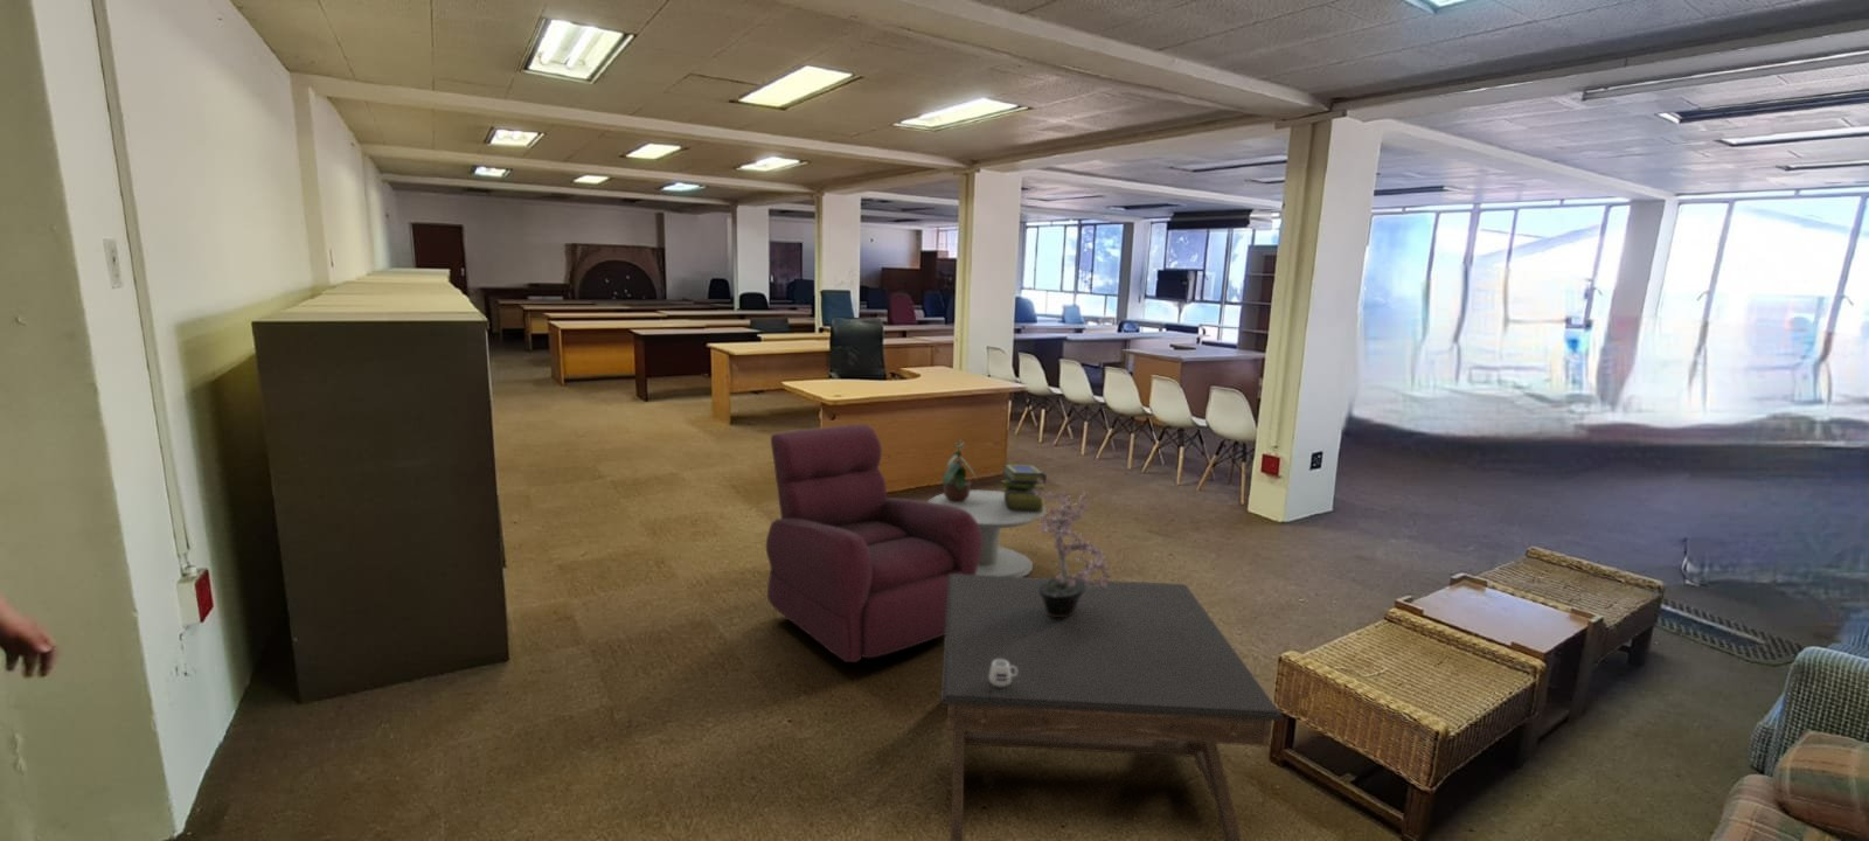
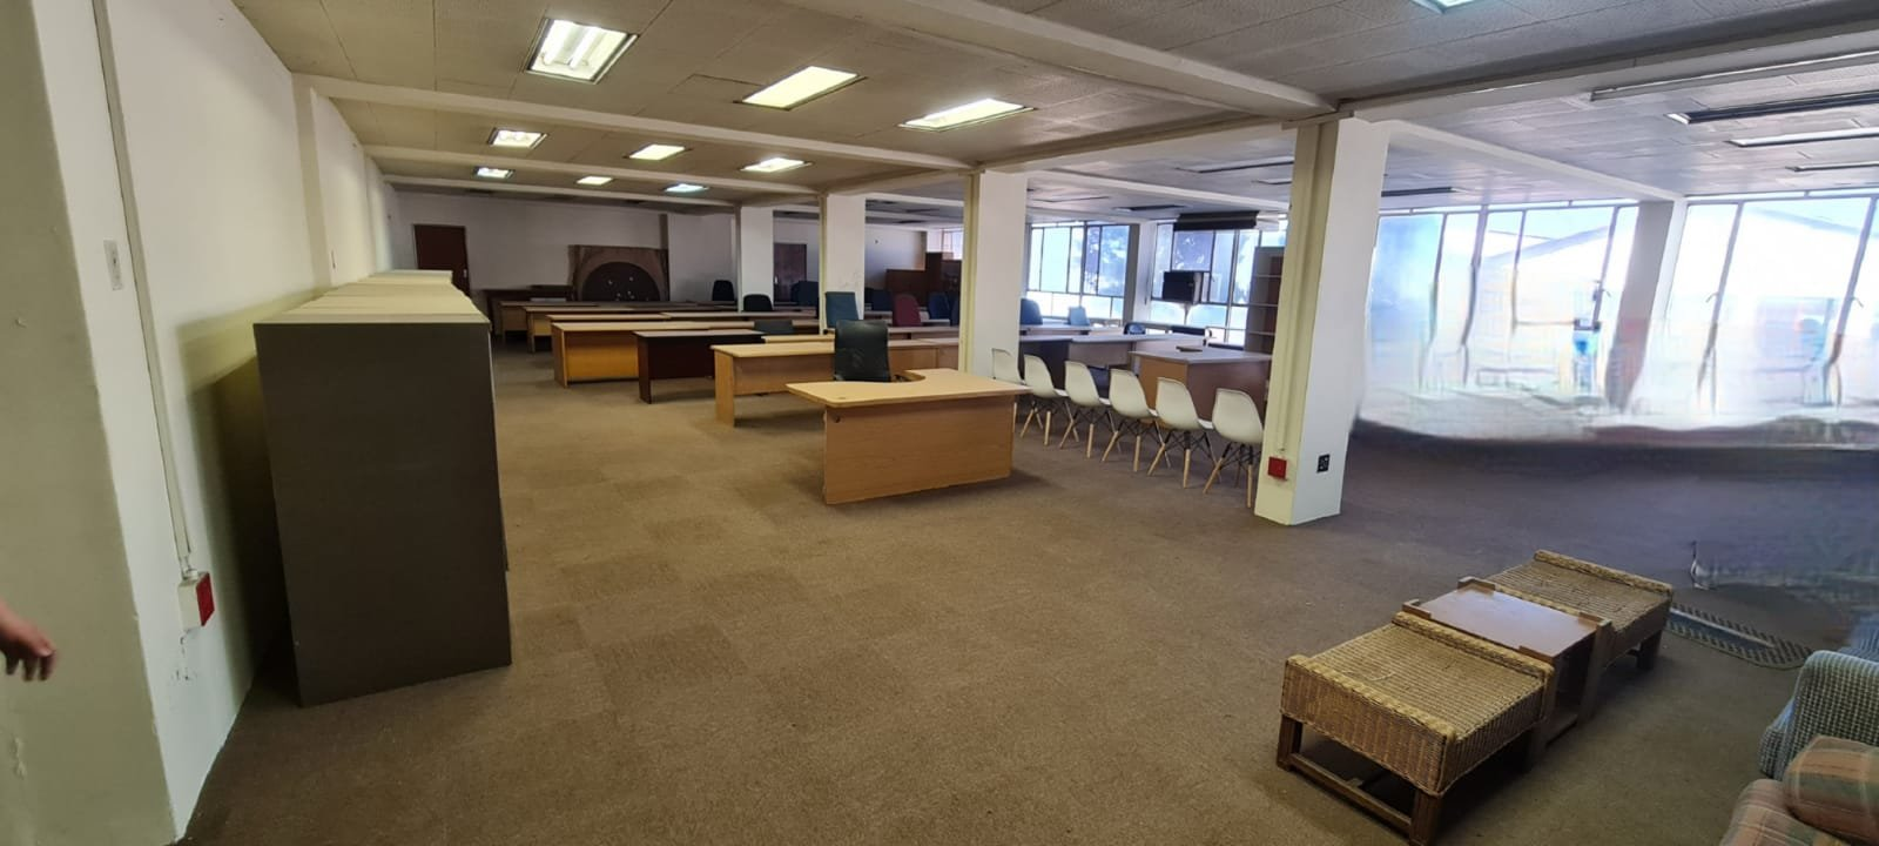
- potted plant (960, 468)
- side table (985, 534)
- coffee table (1080, 696)
- mug (1002, 678)
- potted plant (1067, 554)
- stack of books (1023, 485)
- armchair (865, 534)
